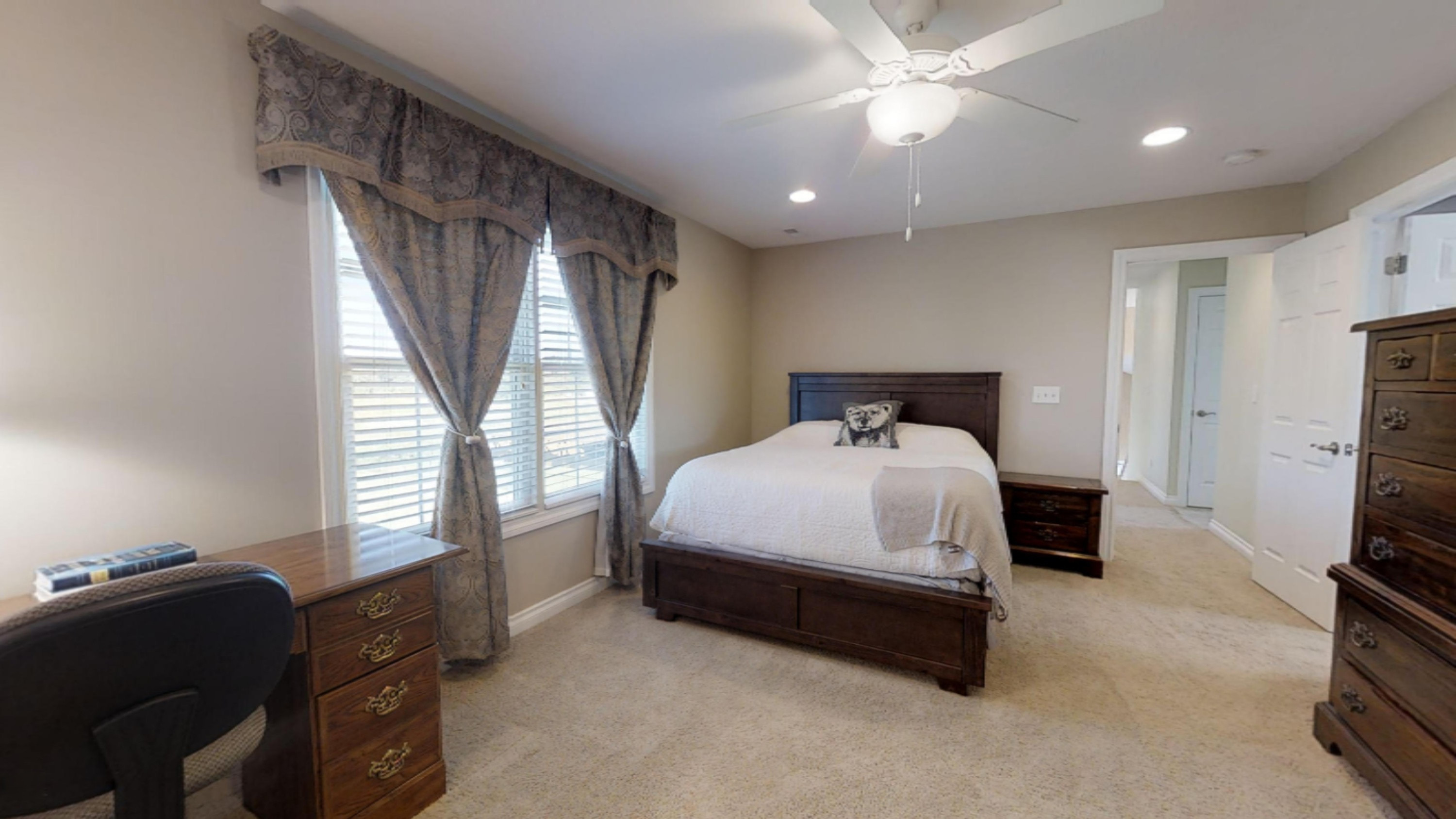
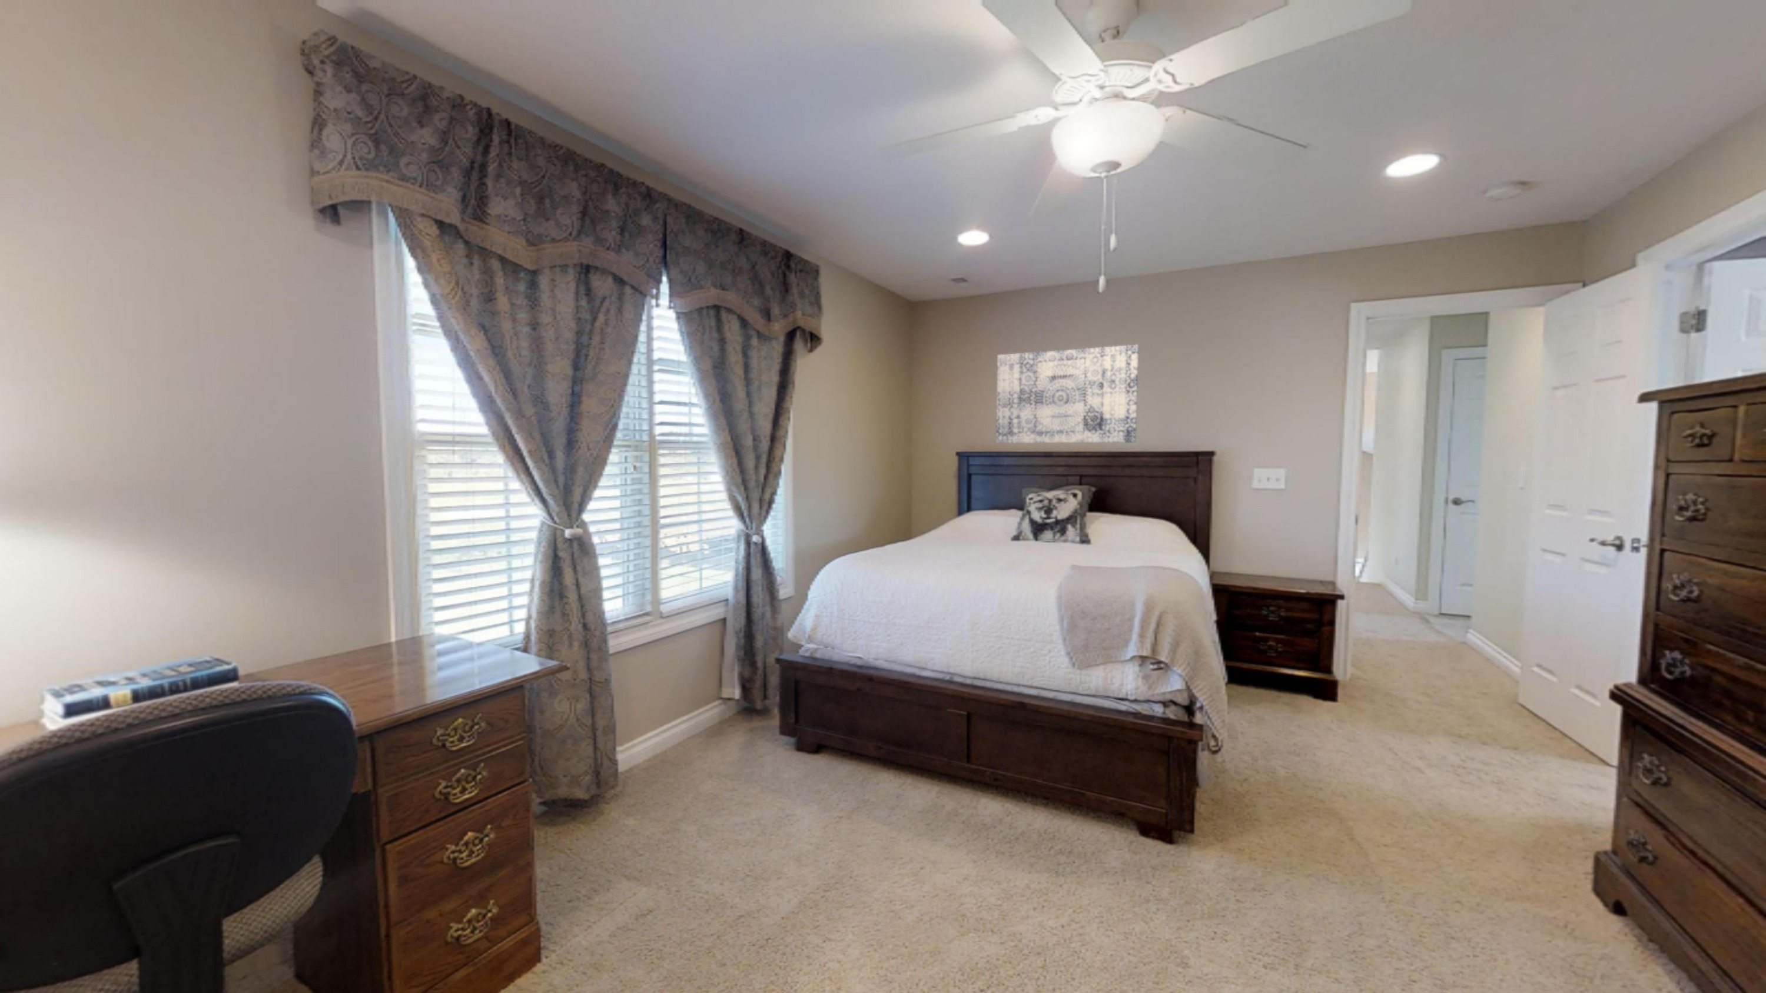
+ wall art (1064, 396)
